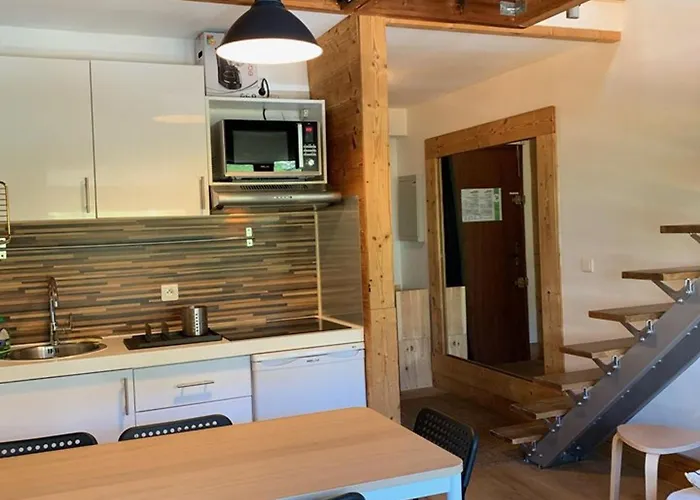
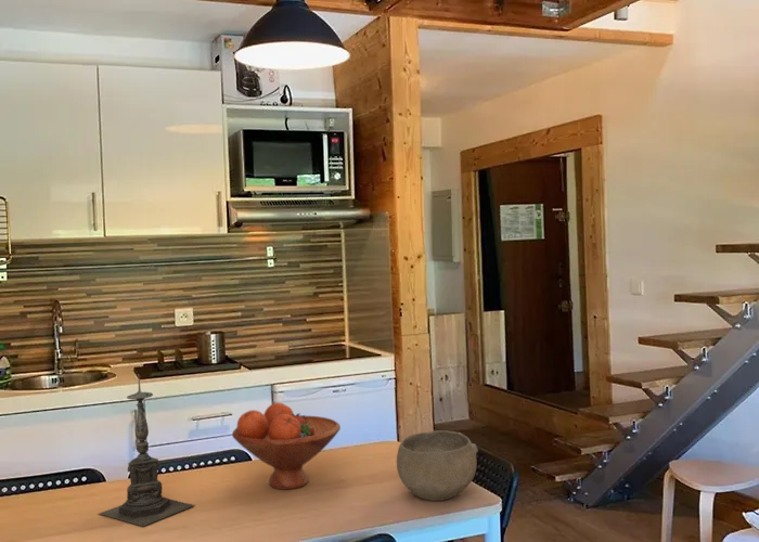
+ fruit bowl (287, 444)
+ candle holder (143, 442)
+ bowl (436, 466)
